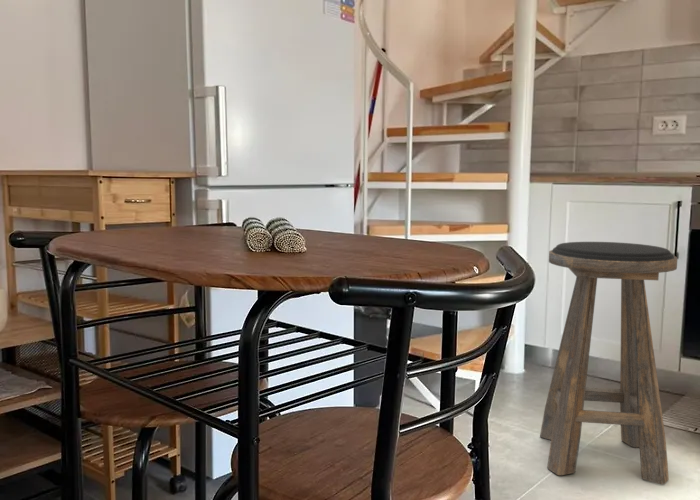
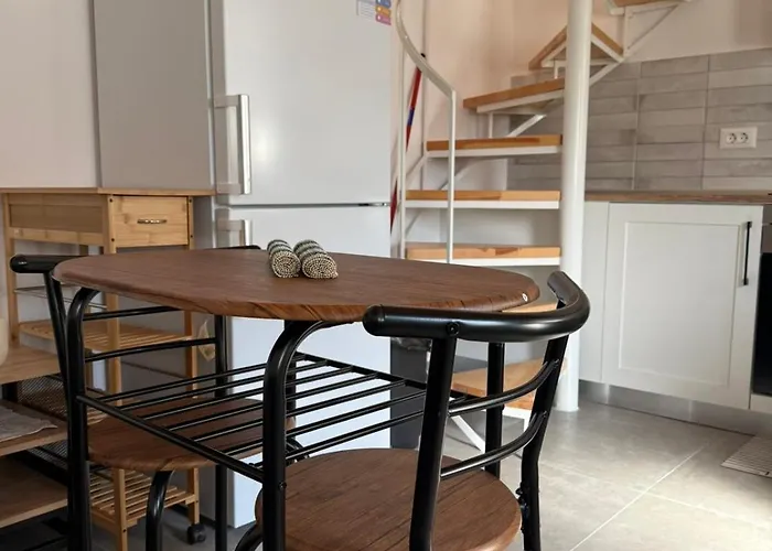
- stool (589, 351)
